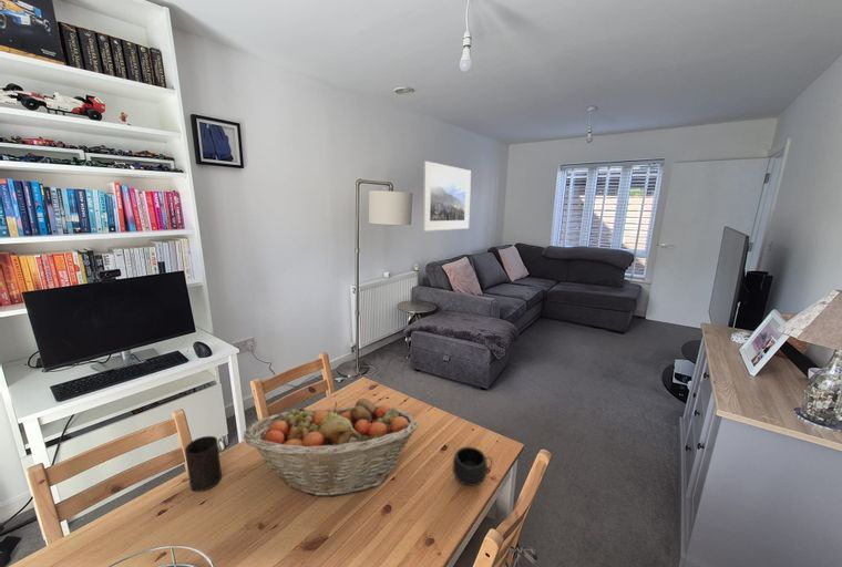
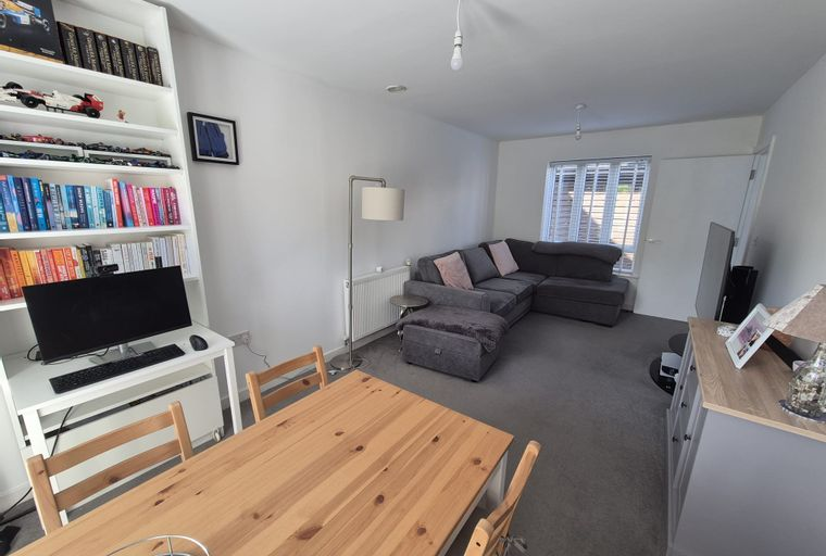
- fruit basket (335, 436)
- mug (472, 466)
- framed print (449, 198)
- cup (204, 463)
